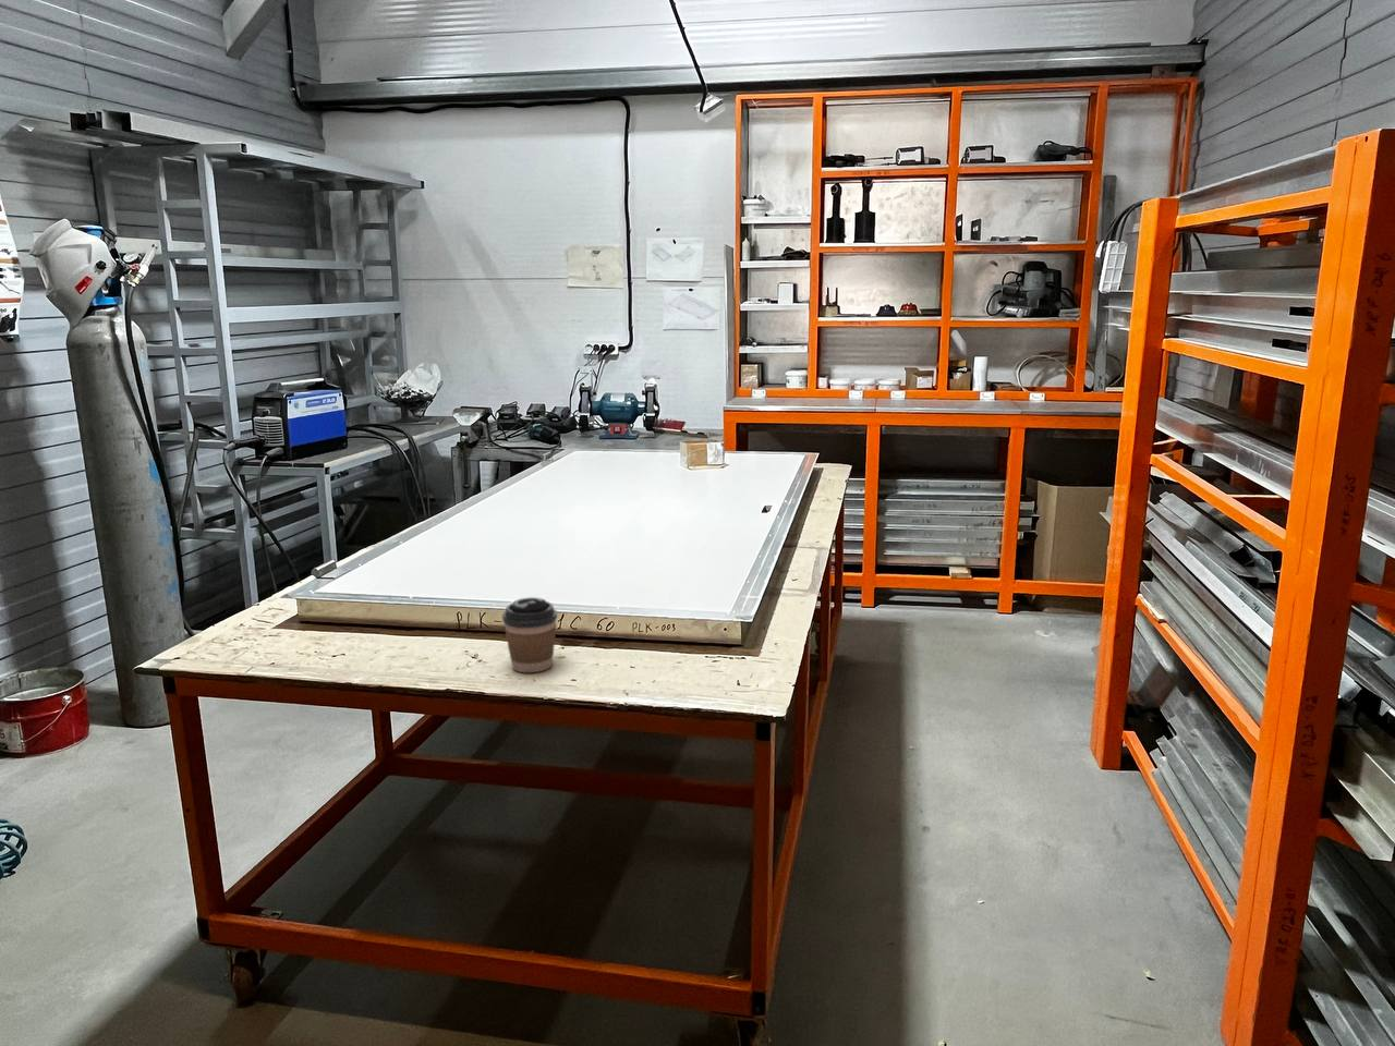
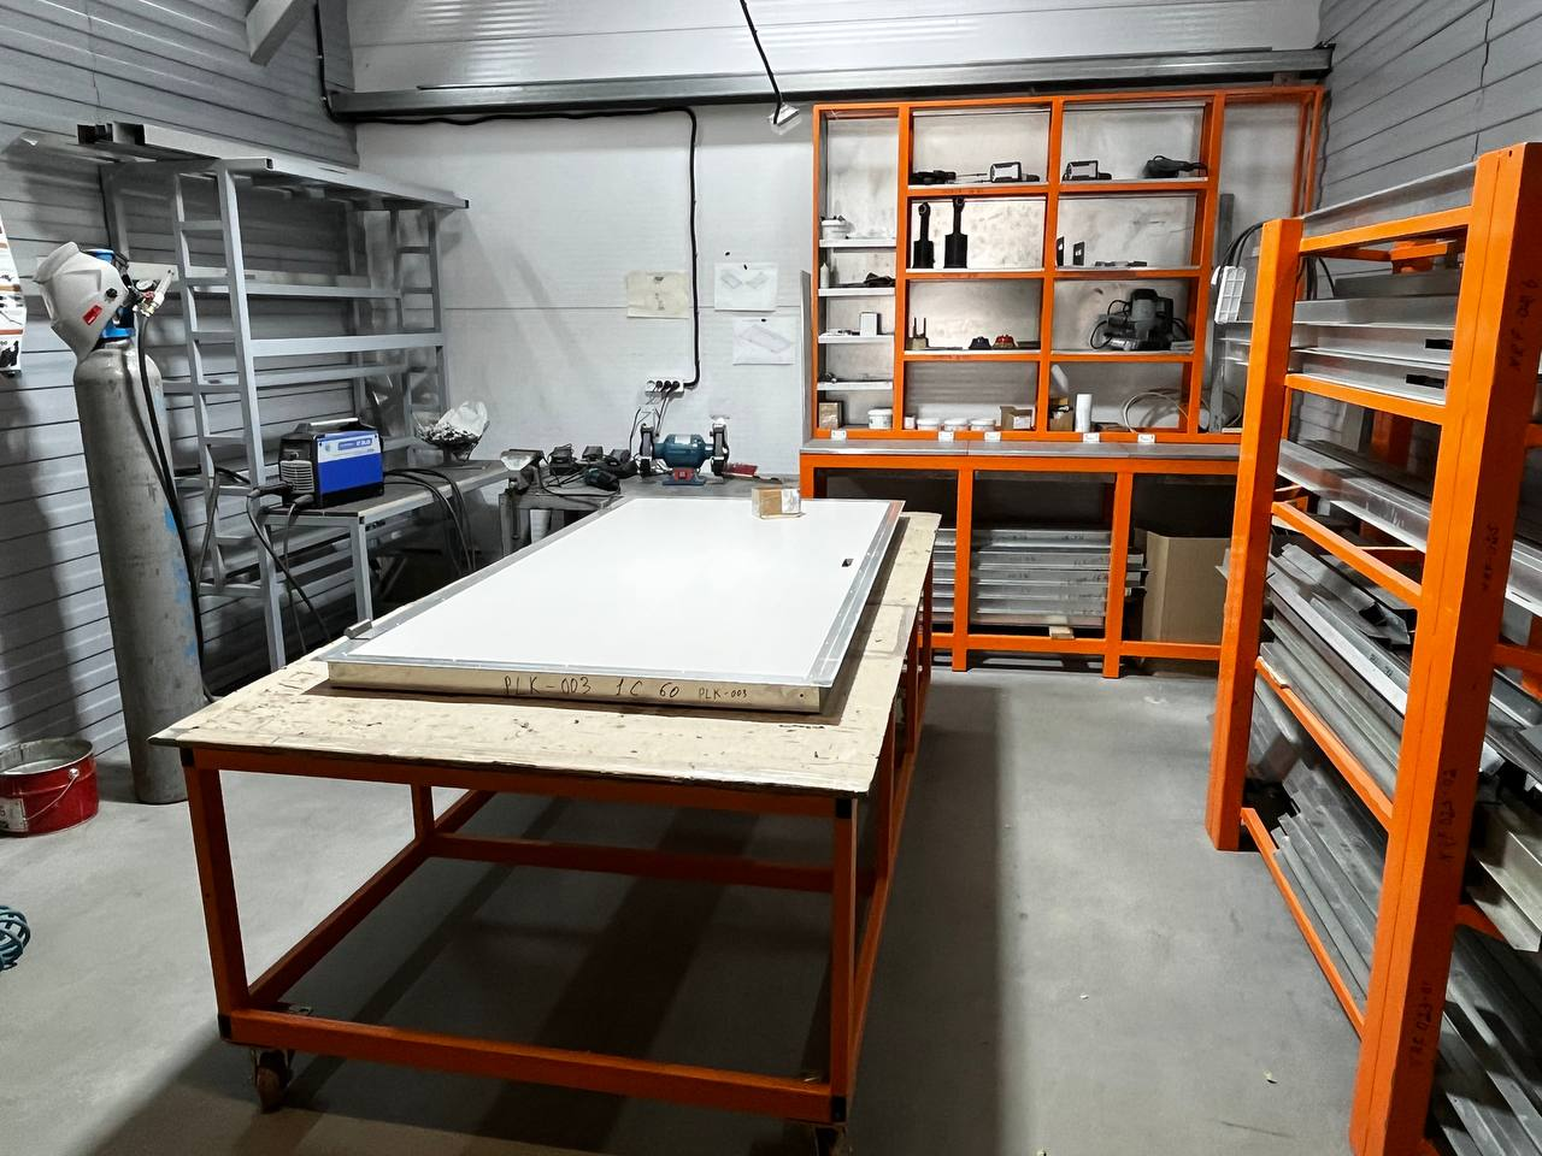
- coffee cup (529, 631)
